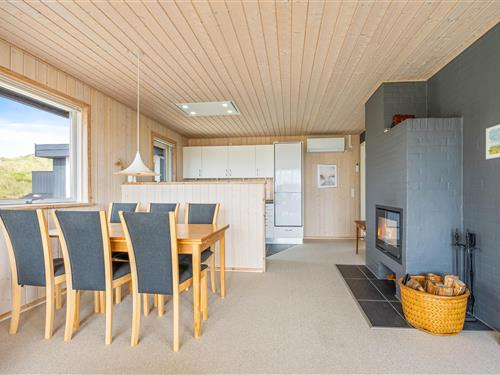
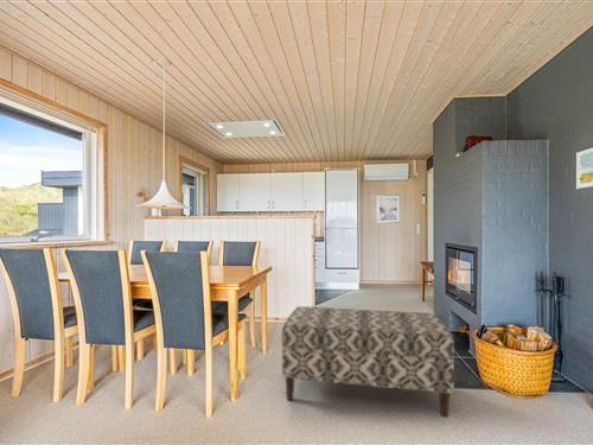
+ bench (363, 354)
